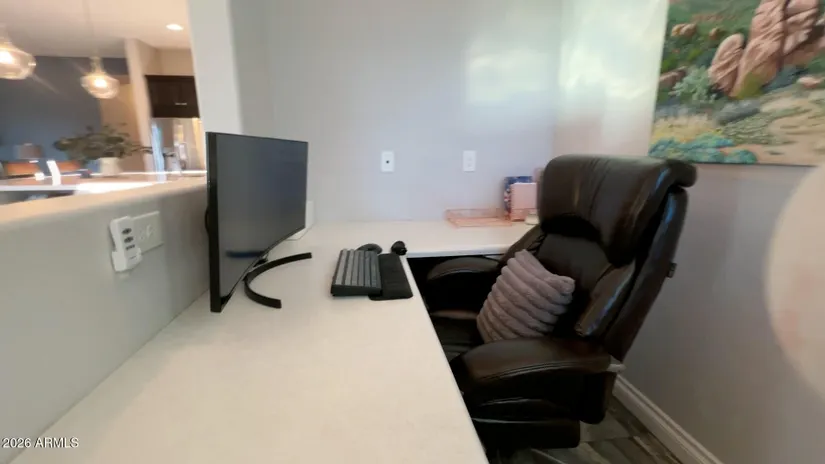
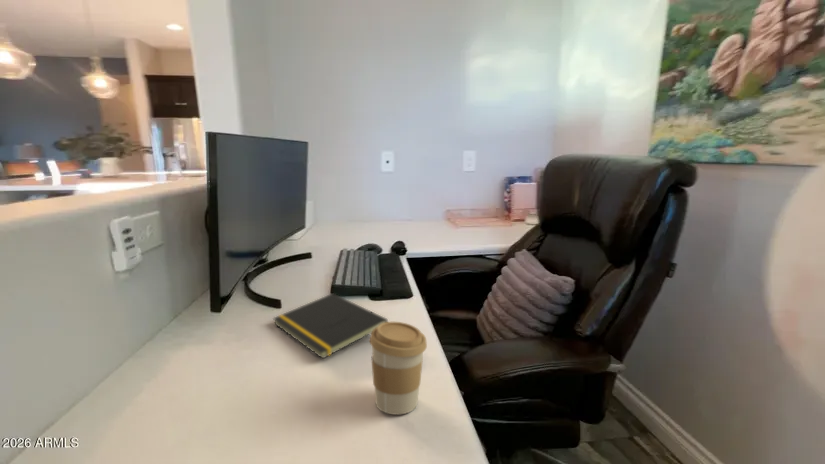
+ coffee cup (397, 365)
+ notepad (328, 321)
